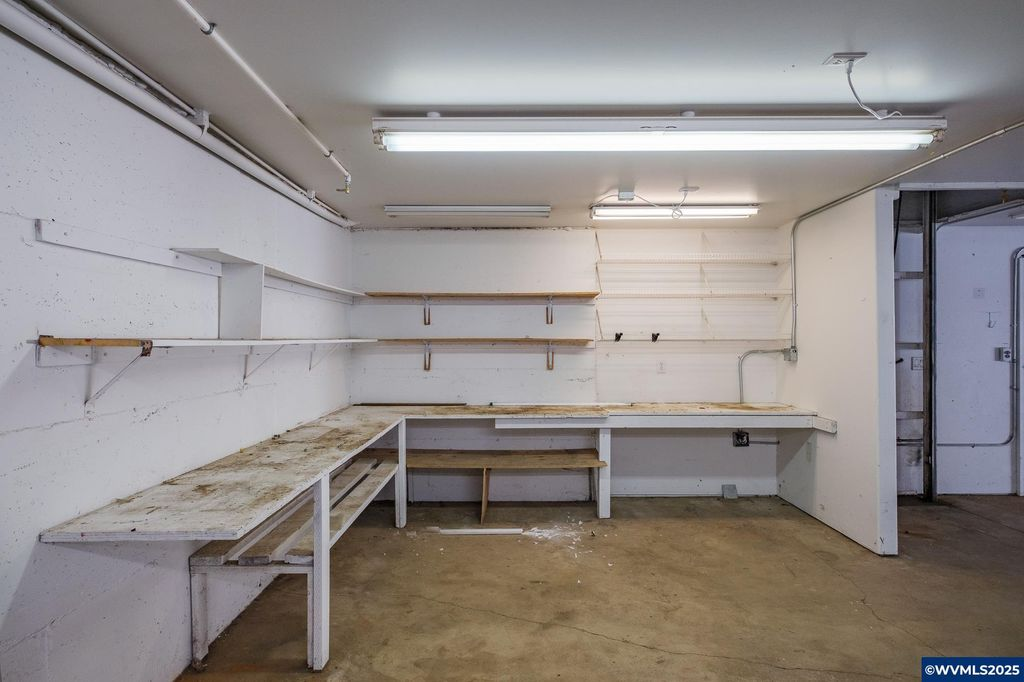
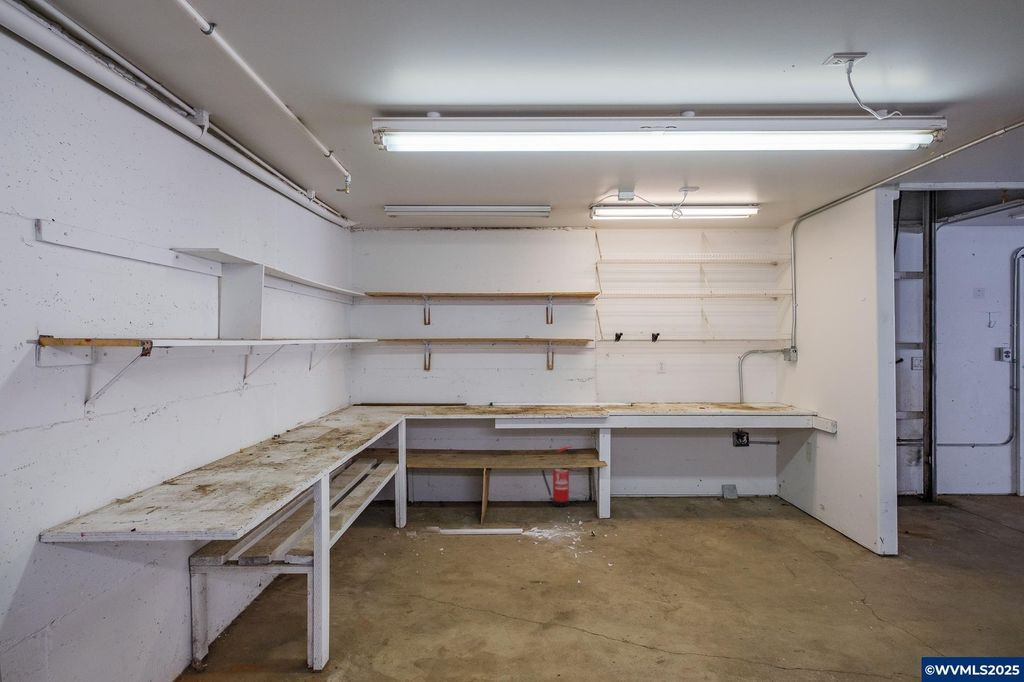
+ fire extinguisher (556, 475)
